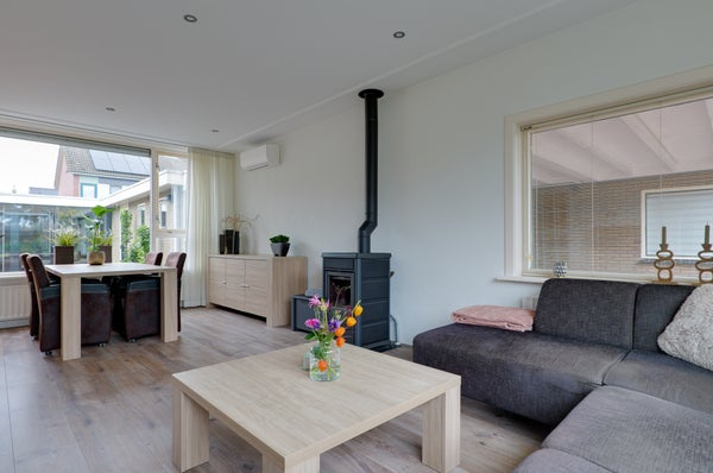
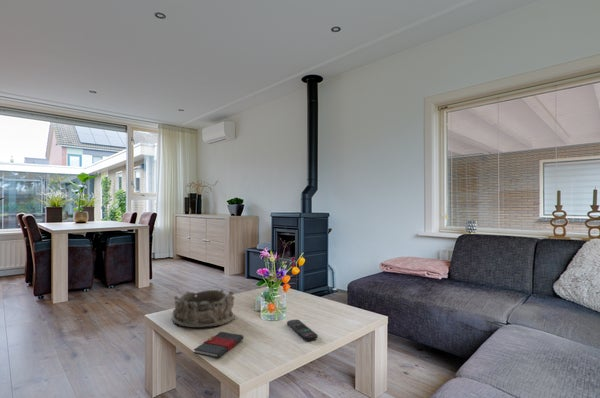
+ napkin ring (203, 305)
+ remote control (301, 329)
+ book (219, 343)
